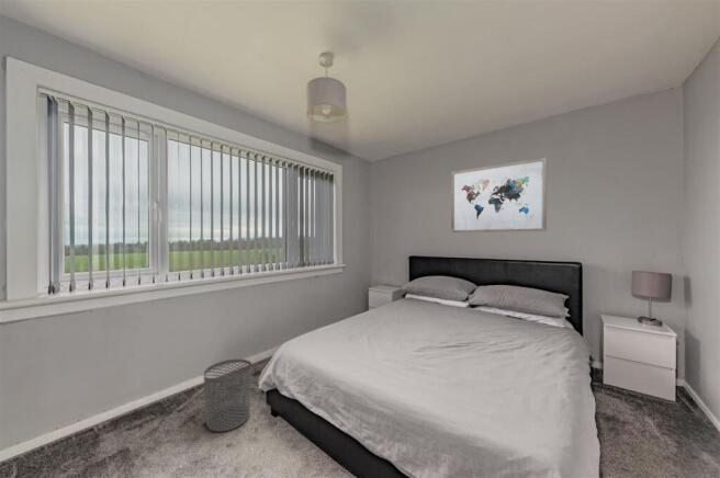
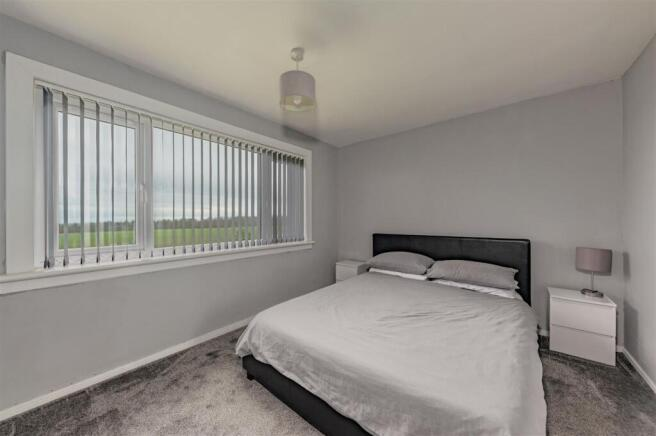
- waste bin (228, 394)
- wall art (494, 198)
